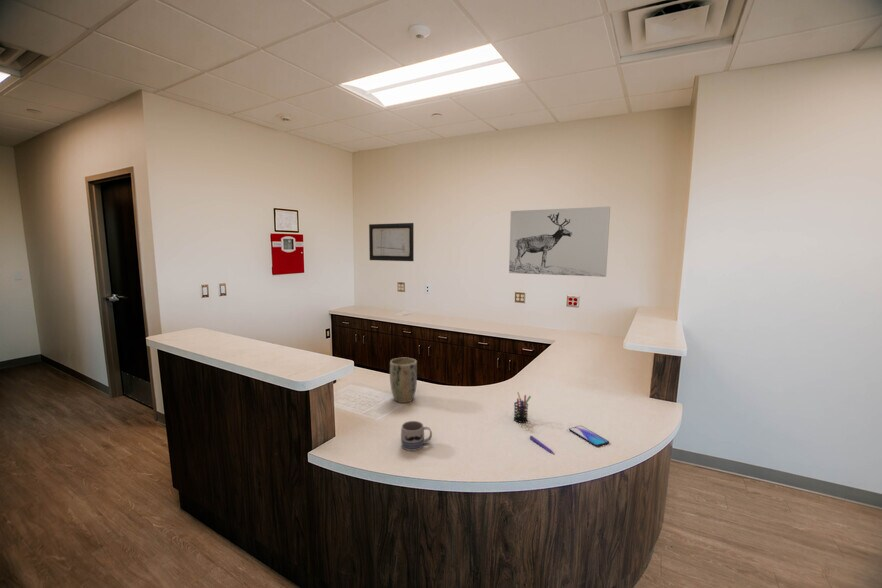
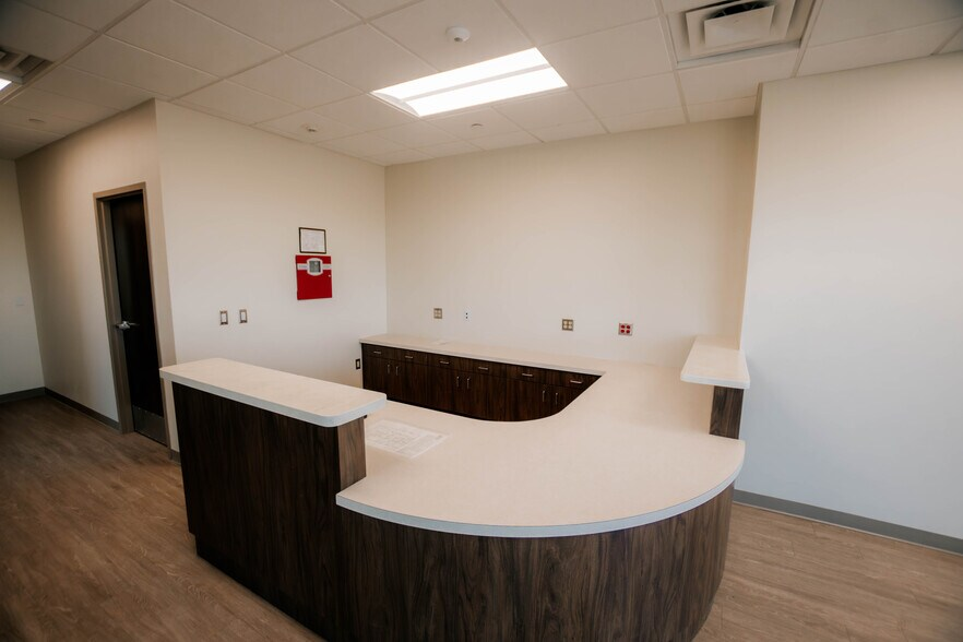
- mug (416, 435)
- pen holder (522, 406)
- plant pot (403, 380)
- wall art (390, 242)
- wall art (556, 242)
- pen (541, 444)
- smartphone (588, 435)
